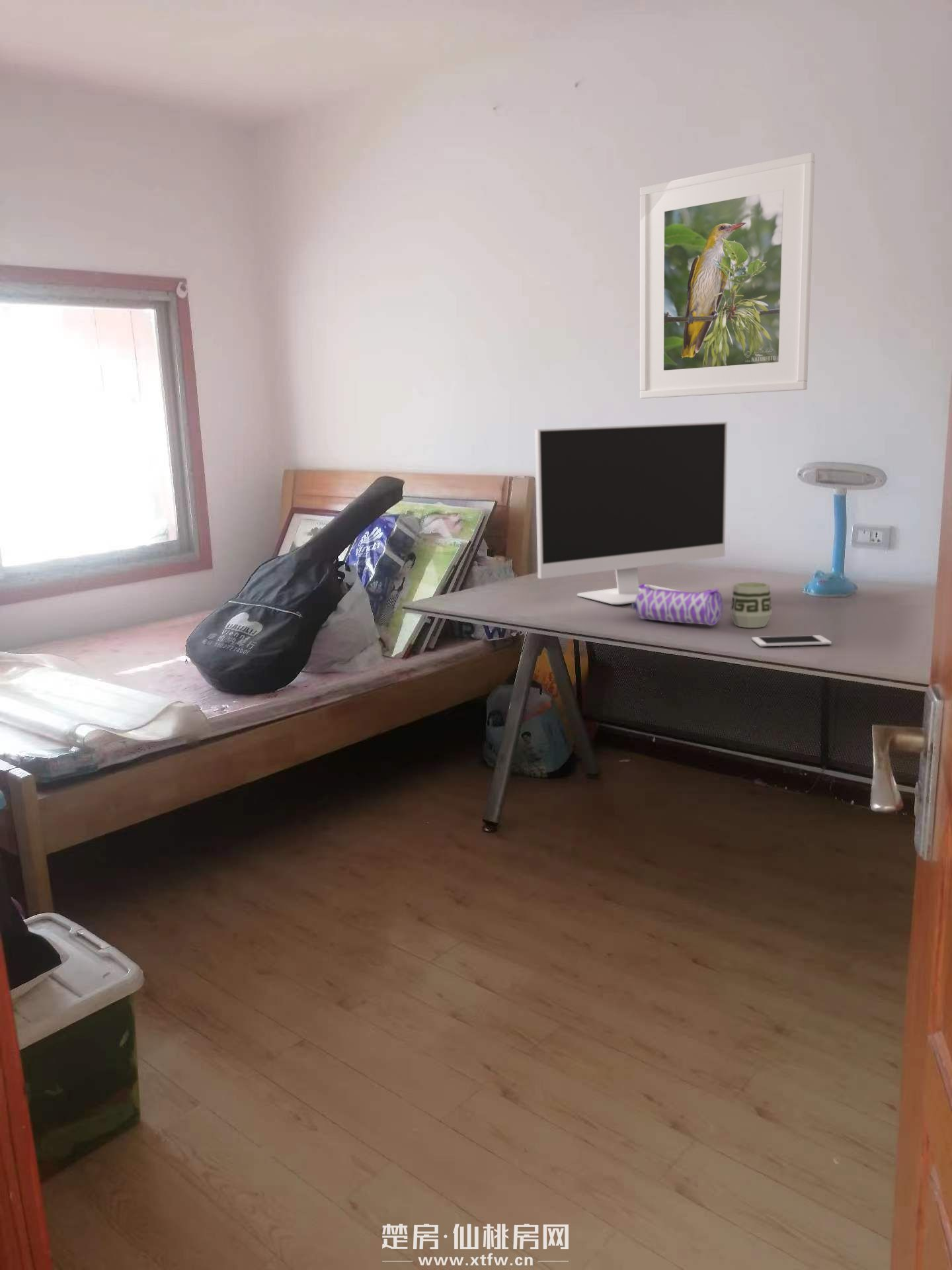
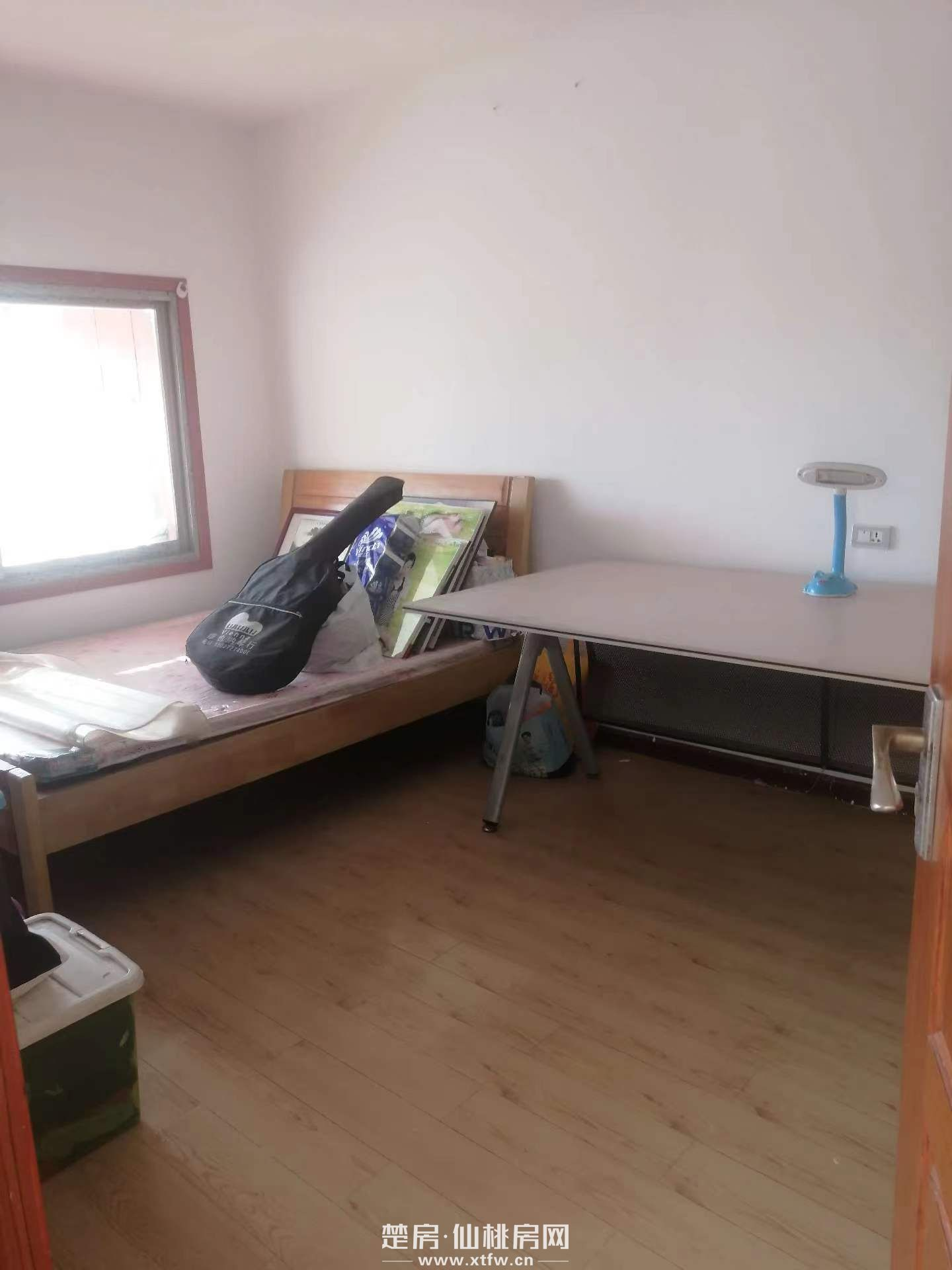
- computer monitor (631, 511)
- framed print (721, 285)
- cell phone (791, 640)
- cup (751, 605)
- pencil case (678, 604)
